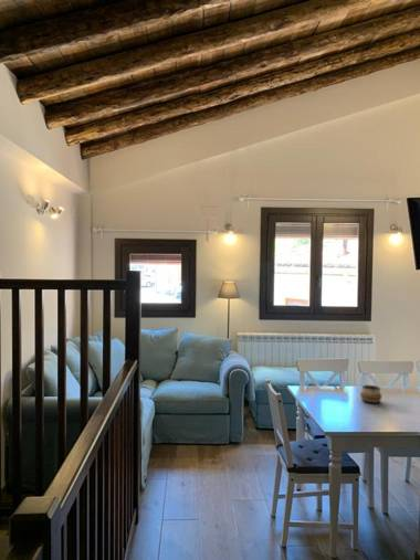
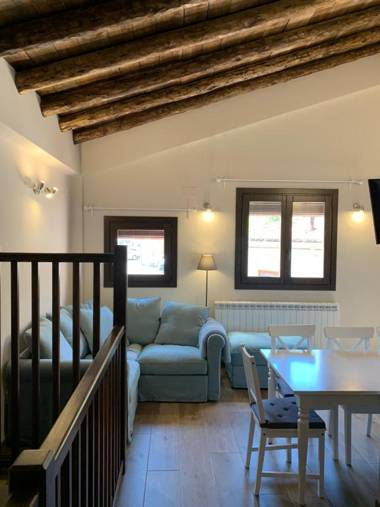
- decorative bowl (370, 393)
